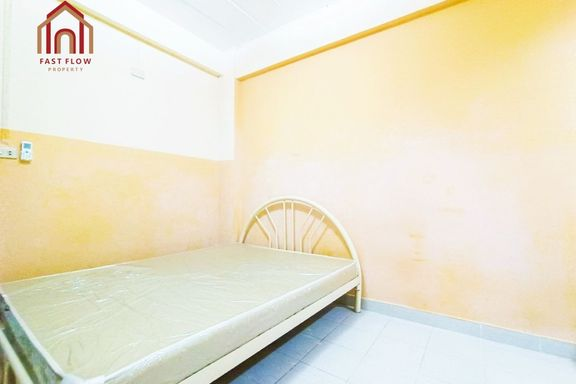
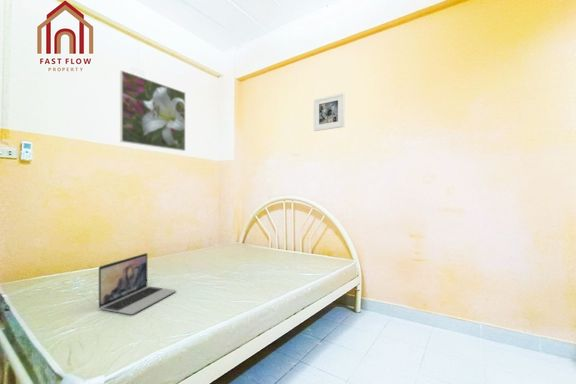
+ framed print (328, 112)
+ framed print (155, 114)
+ laptop (140, 280)
